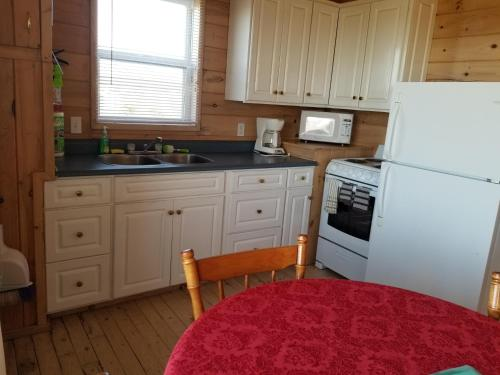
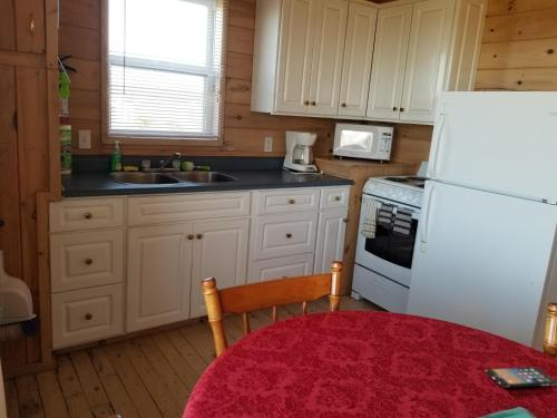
+ smartphone (520, 377)
